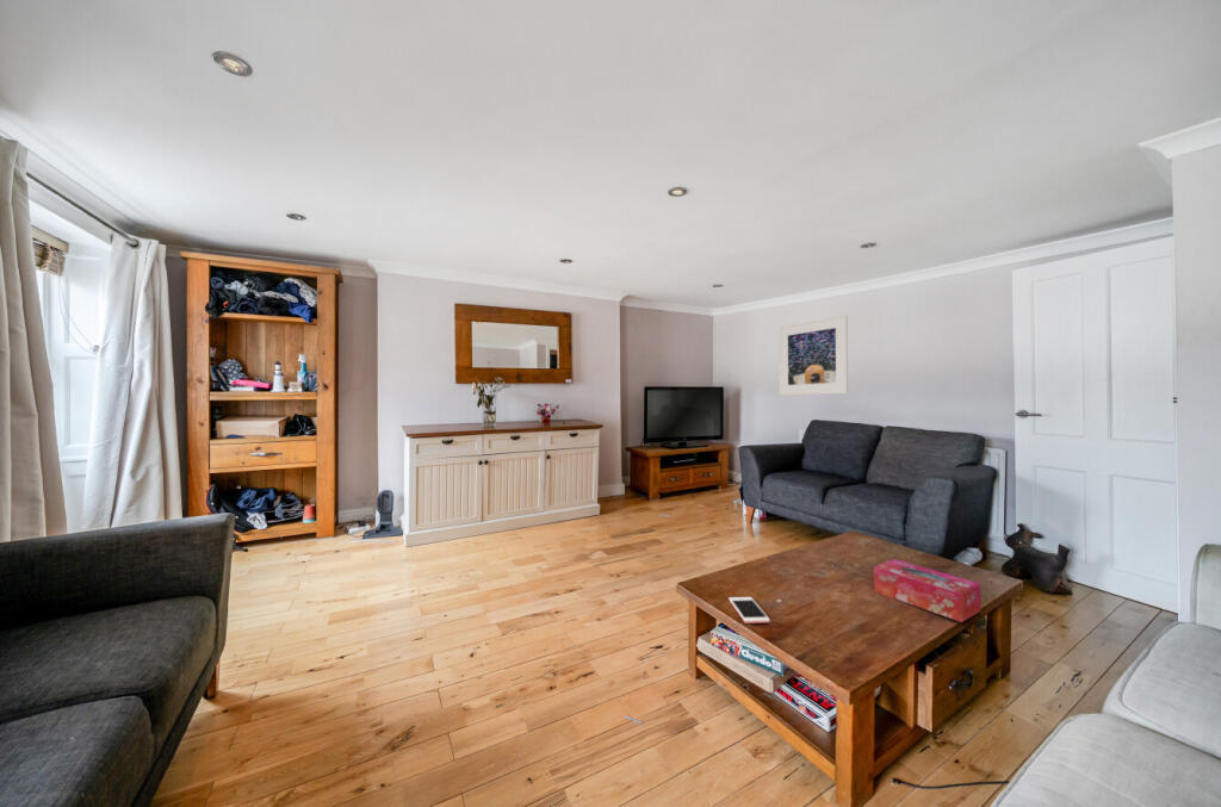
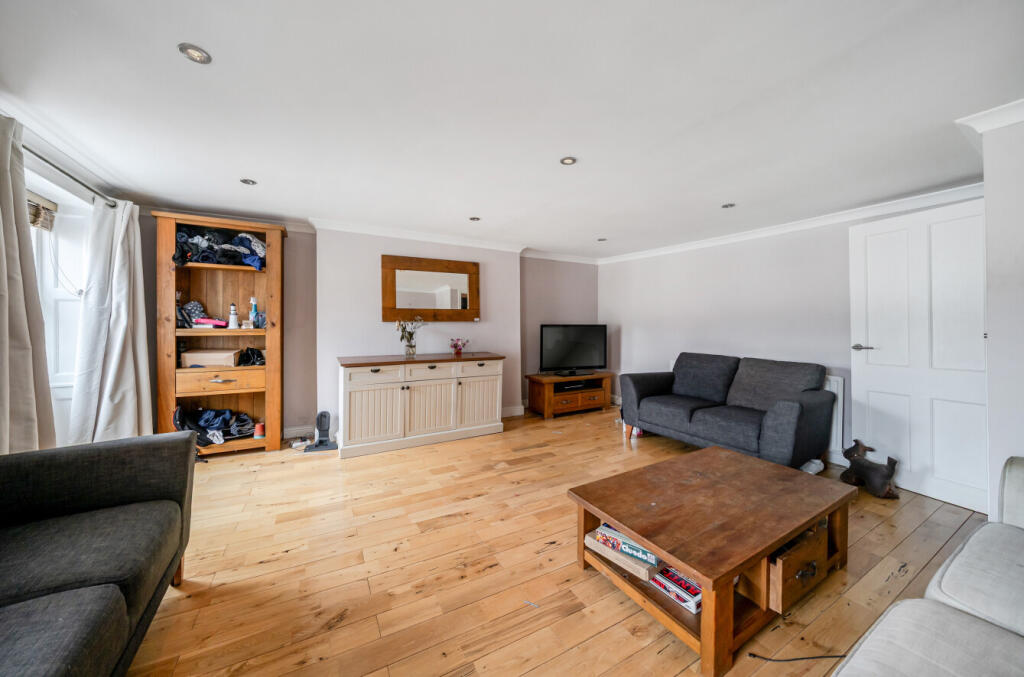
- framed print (811, 358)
- tissue box (924, 586)
- cell phone (748, 609)
